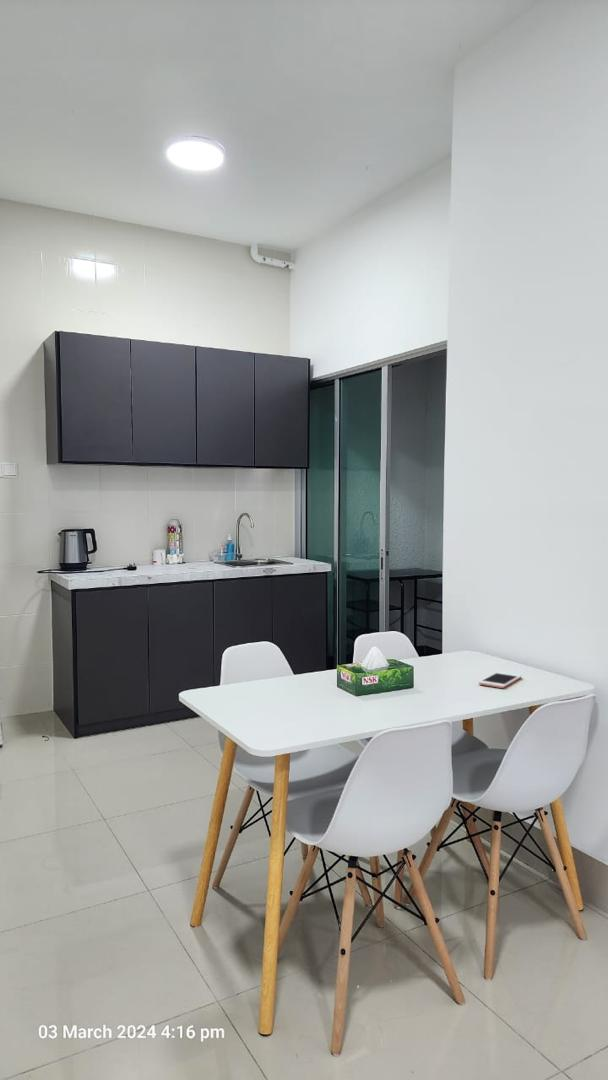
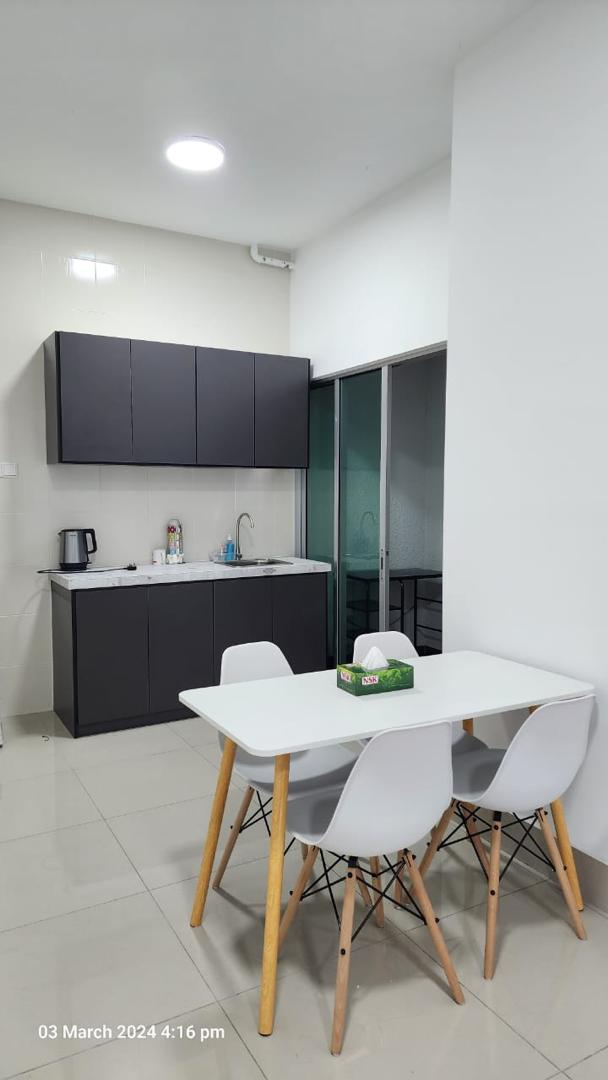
- cell phone (500, 679)
